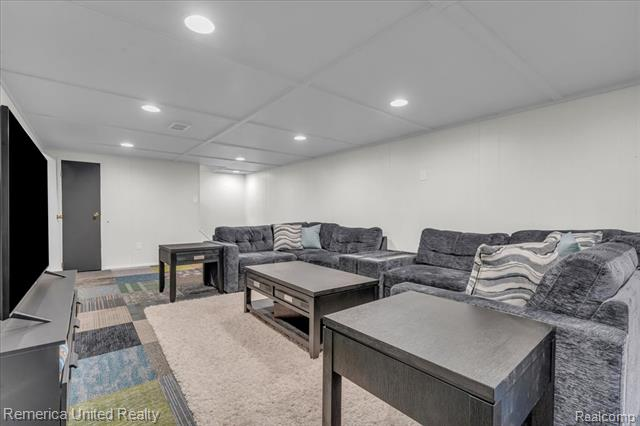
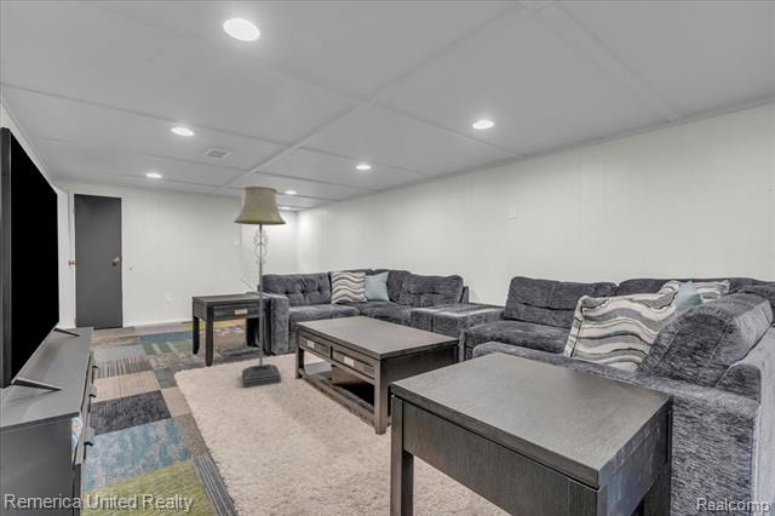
+ floor lamp (260, 283)
